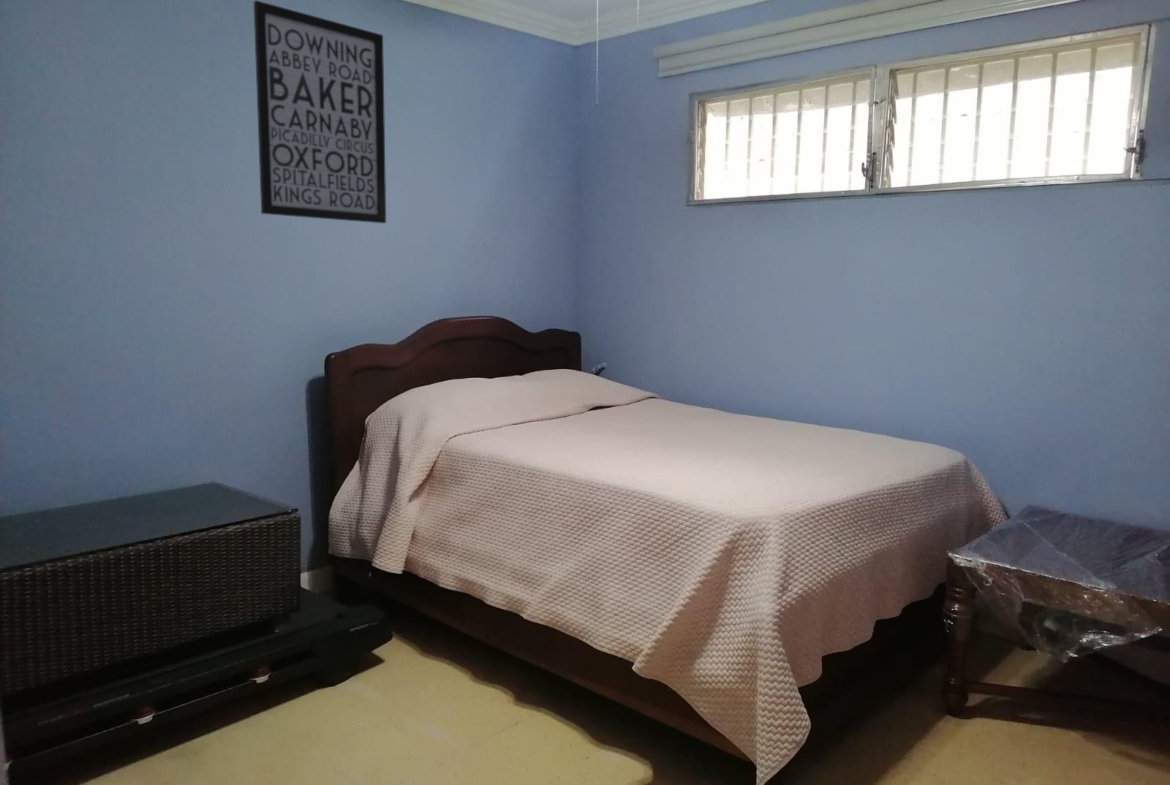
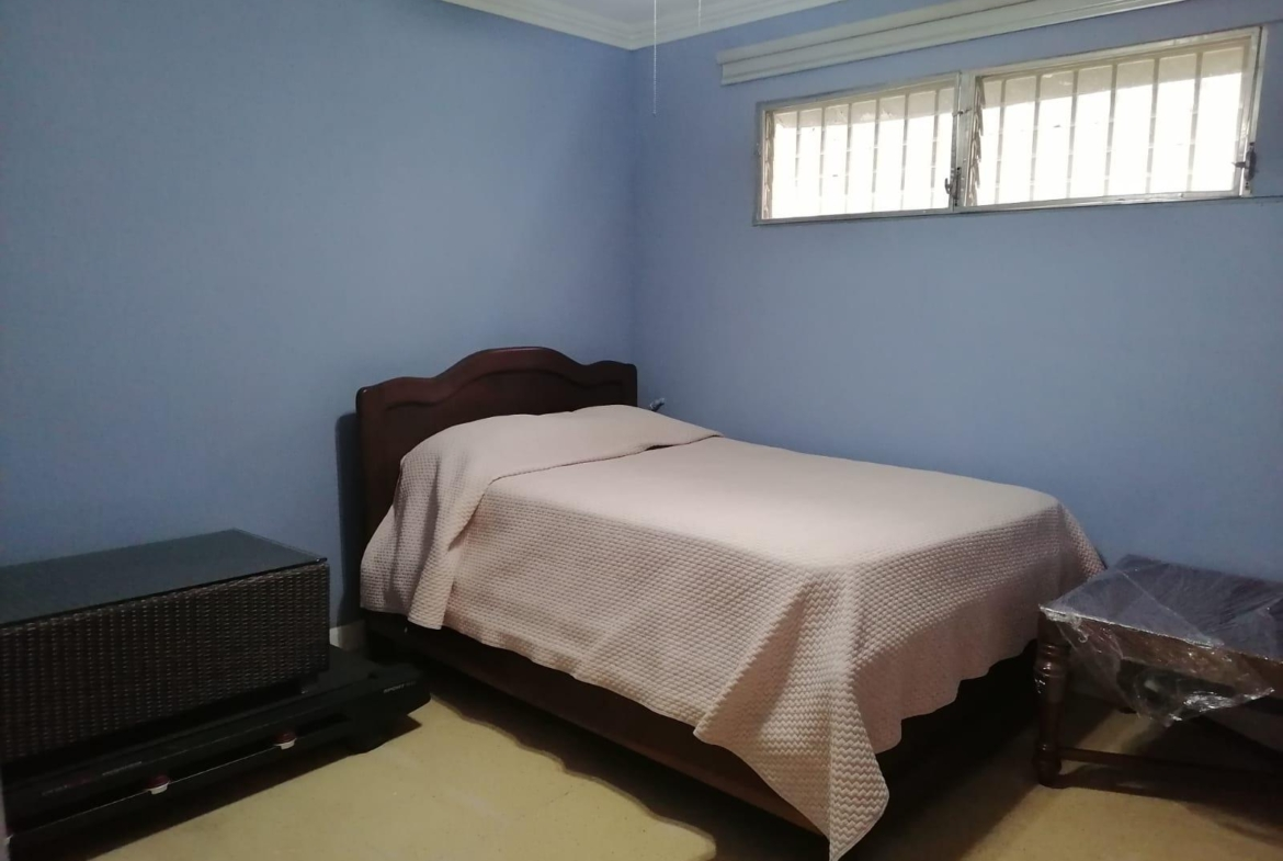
- wall art (324, 120)
